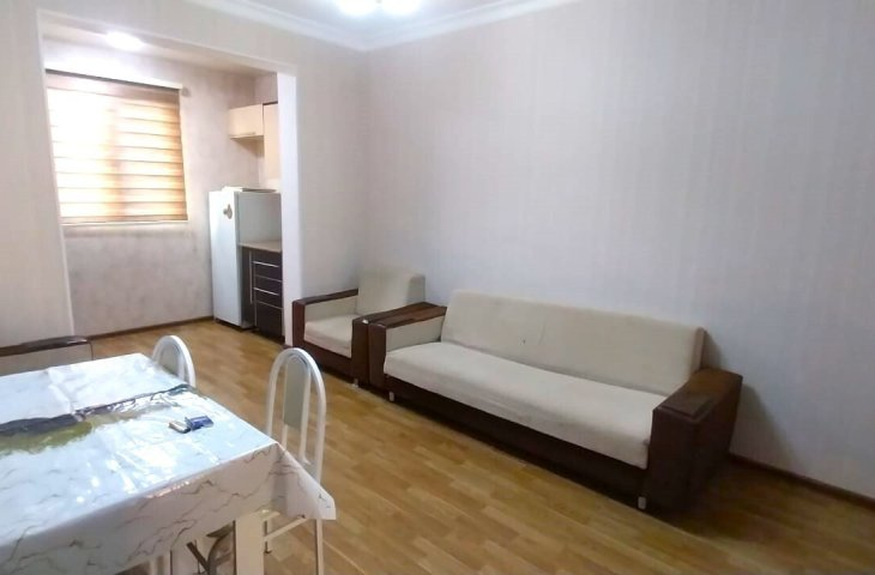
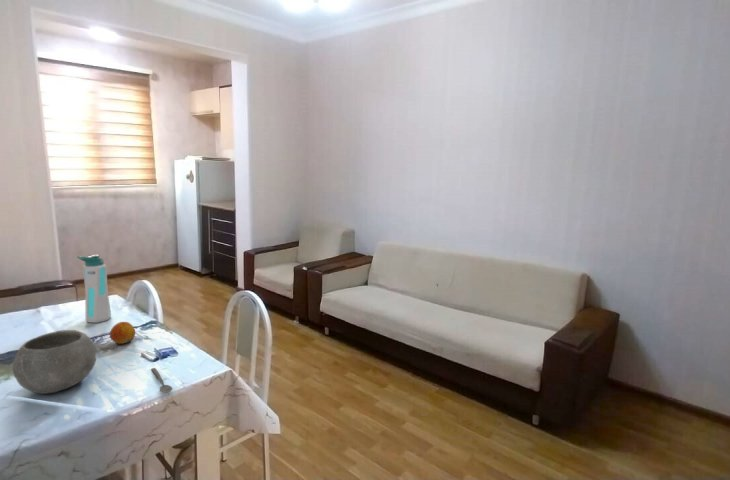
+ spoon (160, 379)
+ fruit (122, 332)
+ water bottle (94, 288)
+ bowl (57, 362)
